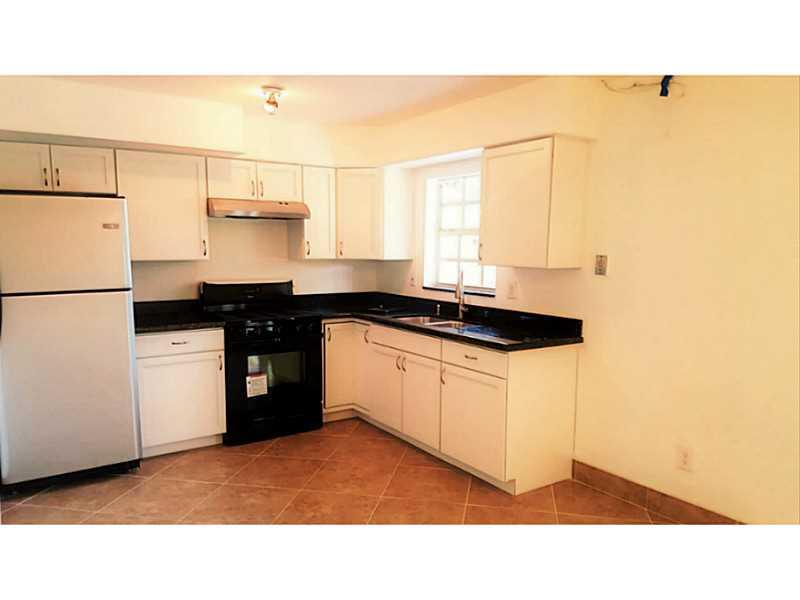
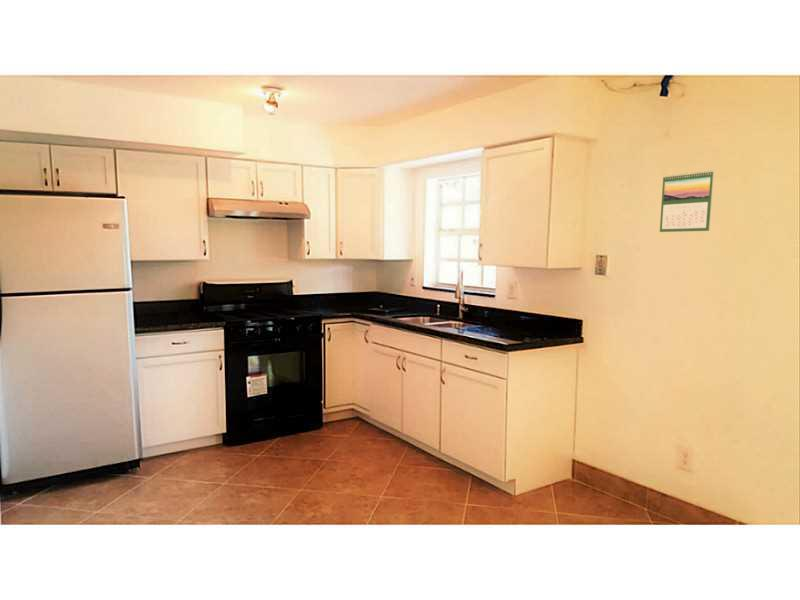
+ calendar (685, 201)
